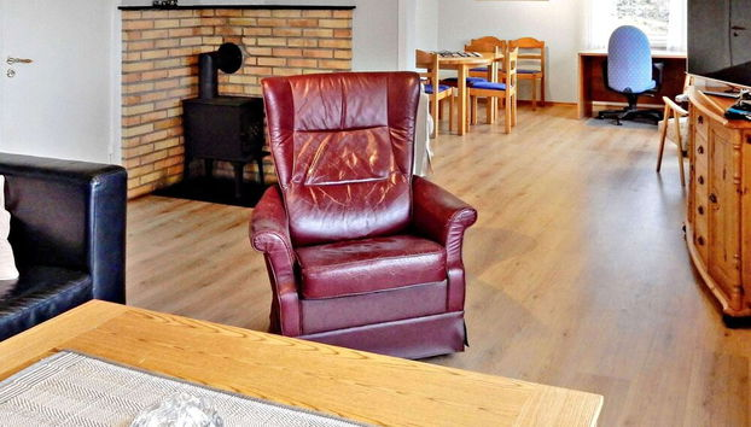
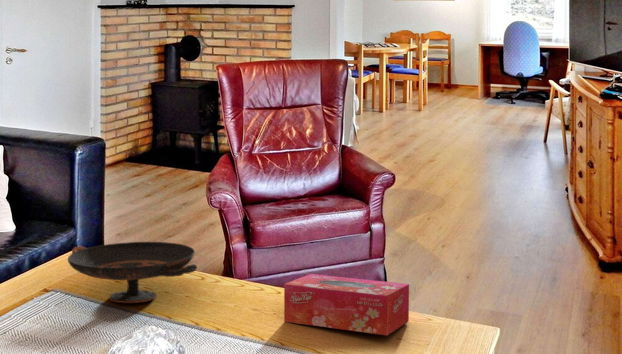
+ tissue box (346, 302)
+ decorative bowl (132, 274)
